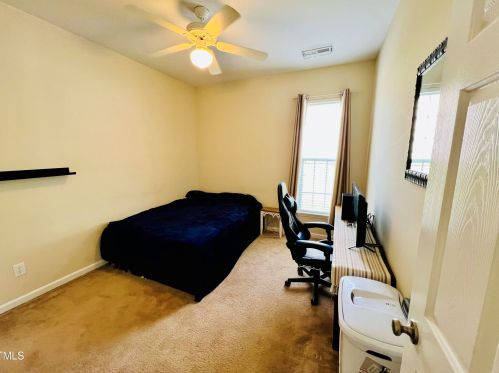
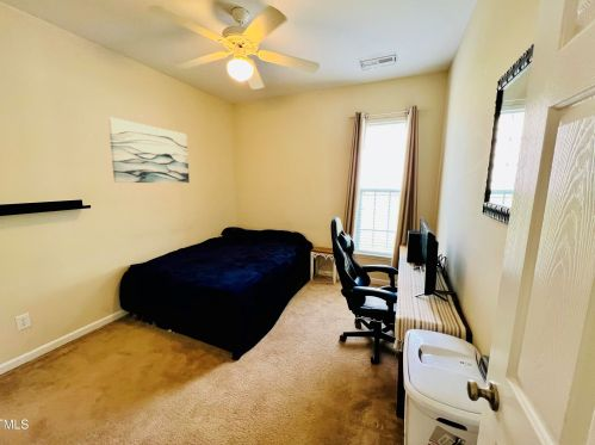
+ wall art (154, 155)
